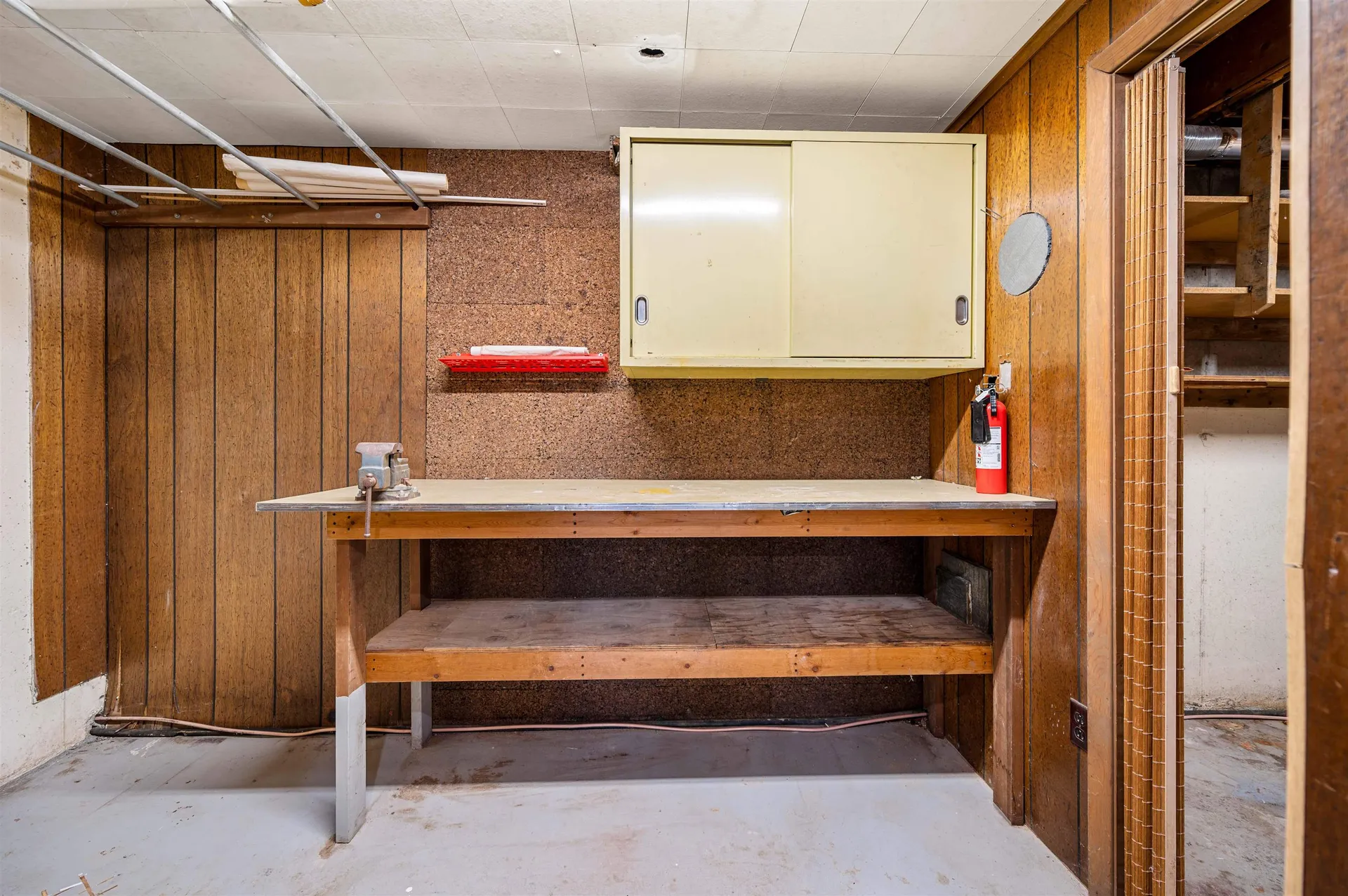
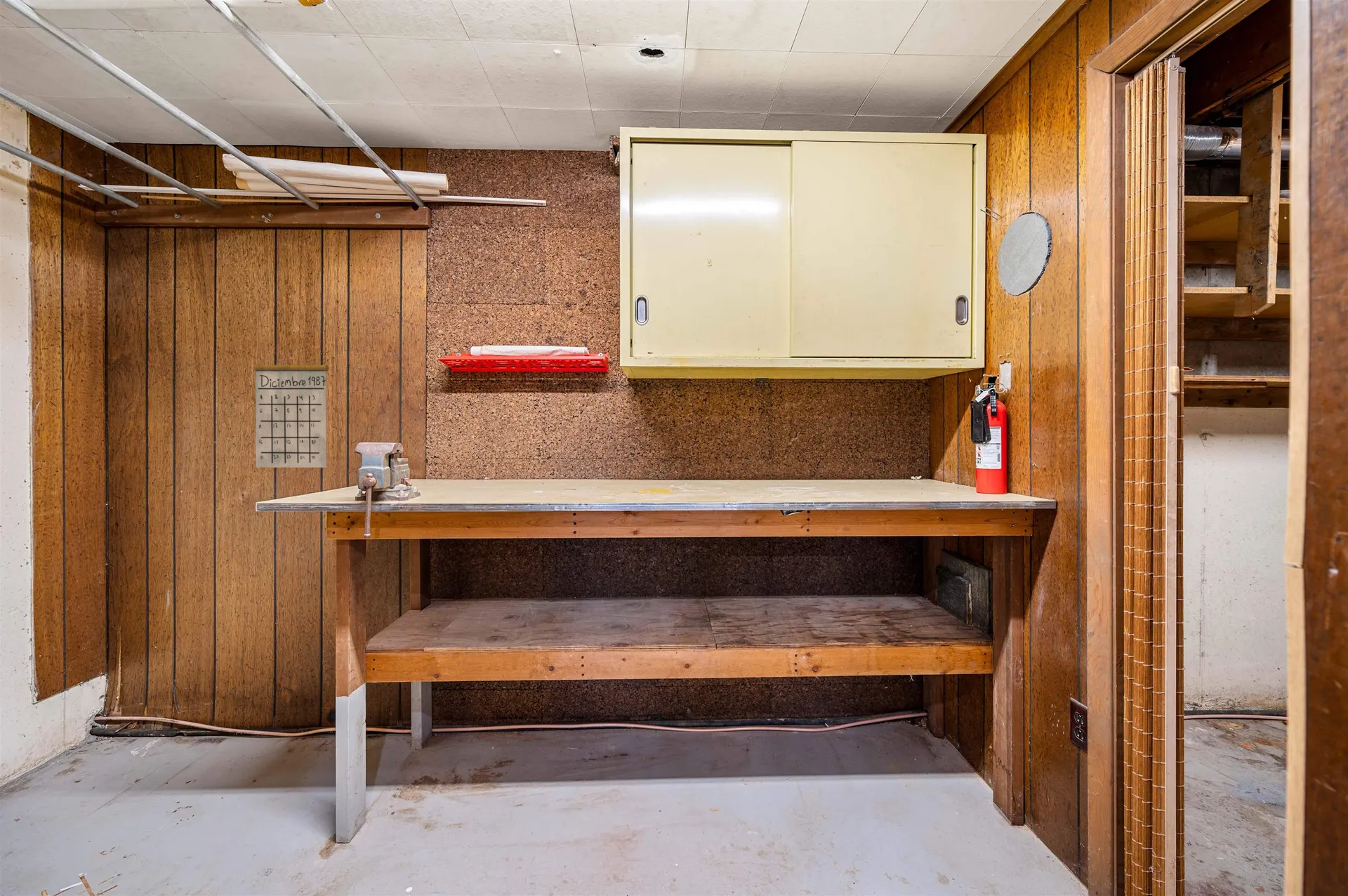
+ calendar (291, 404)
